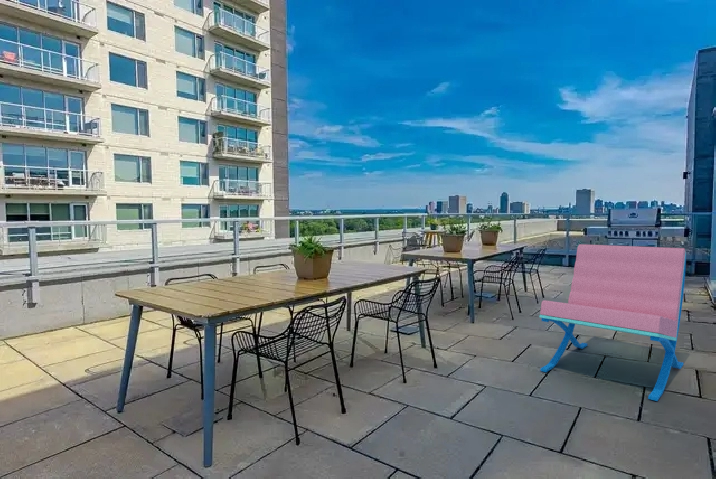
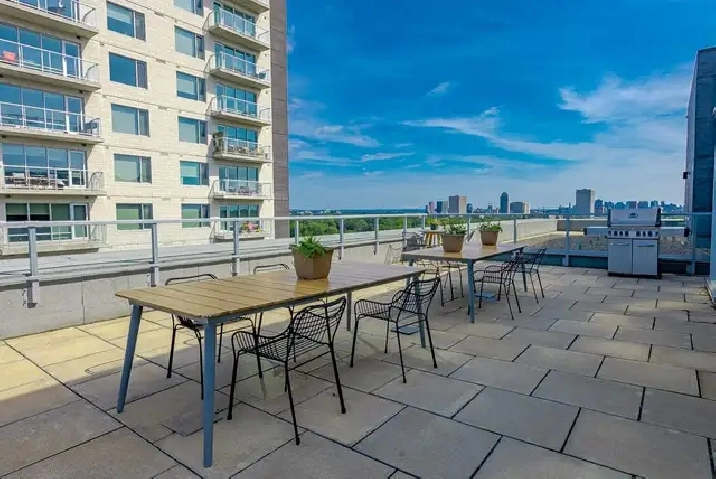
- lounge chair (613, 309)
